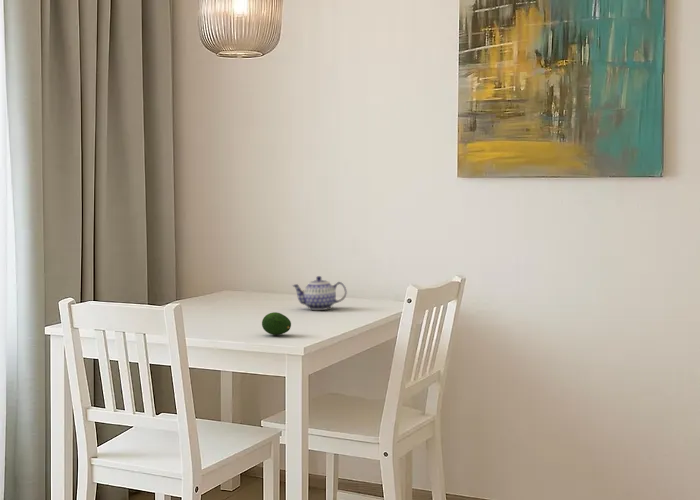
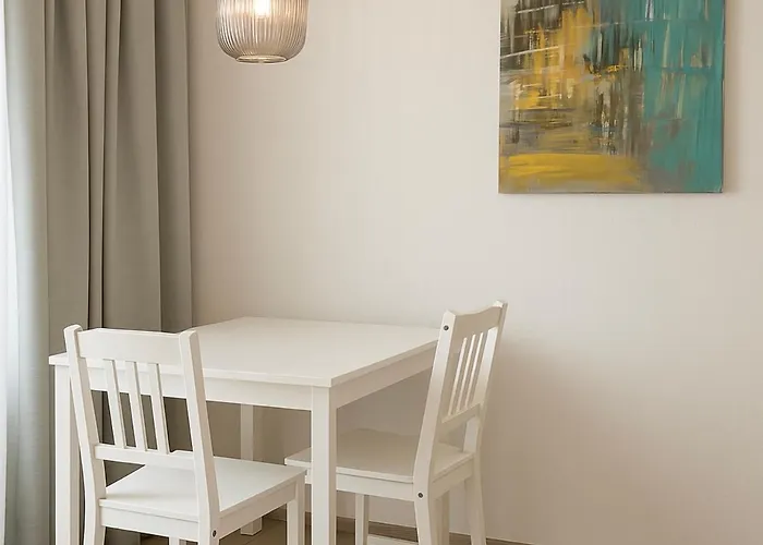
- fruit (276, 323)
- teapot (319, 292)
